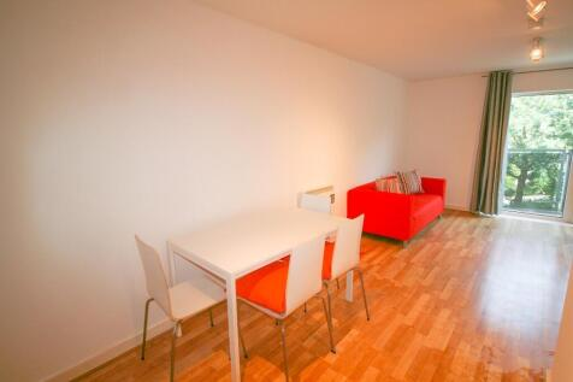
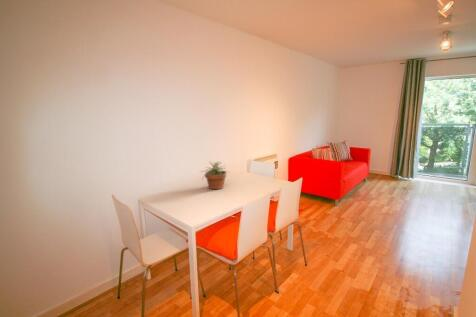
+ potted plant (215, 173)
